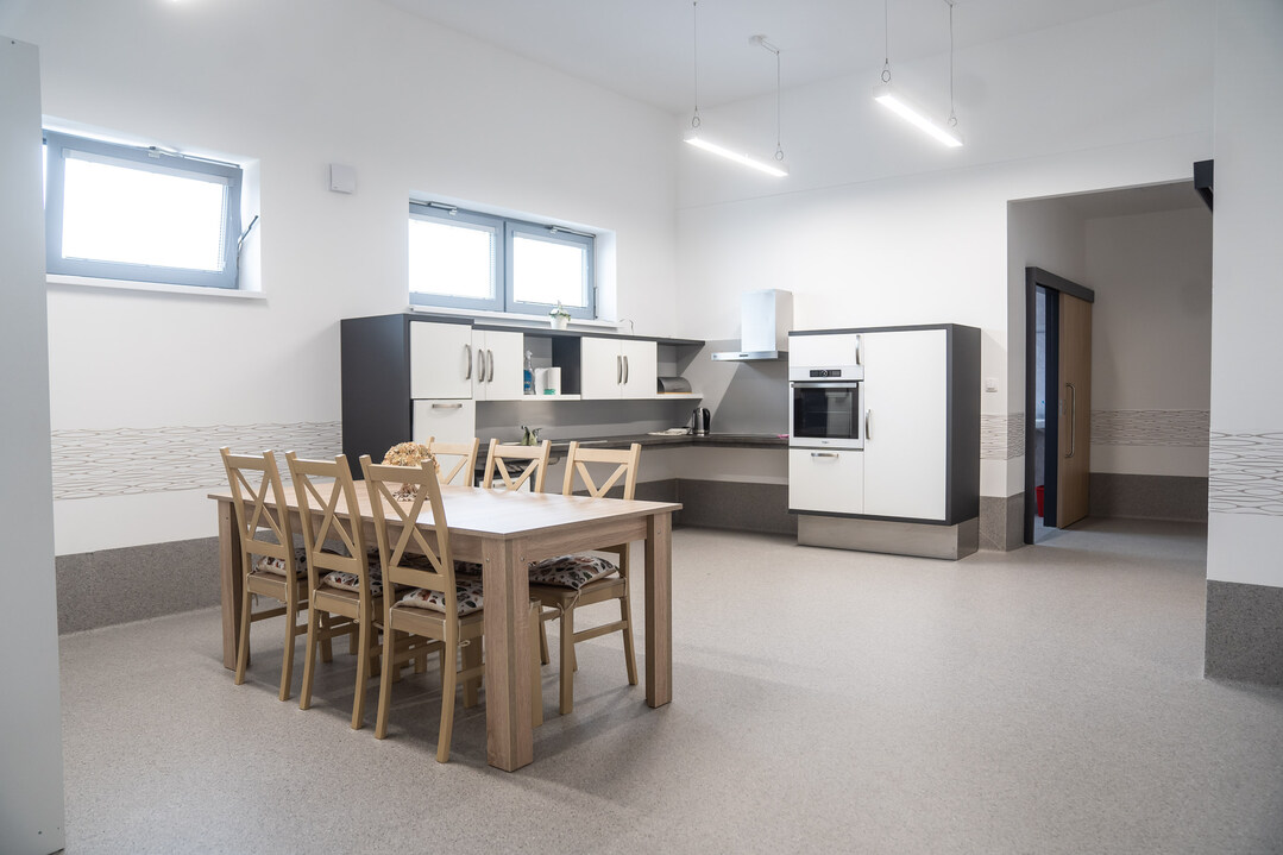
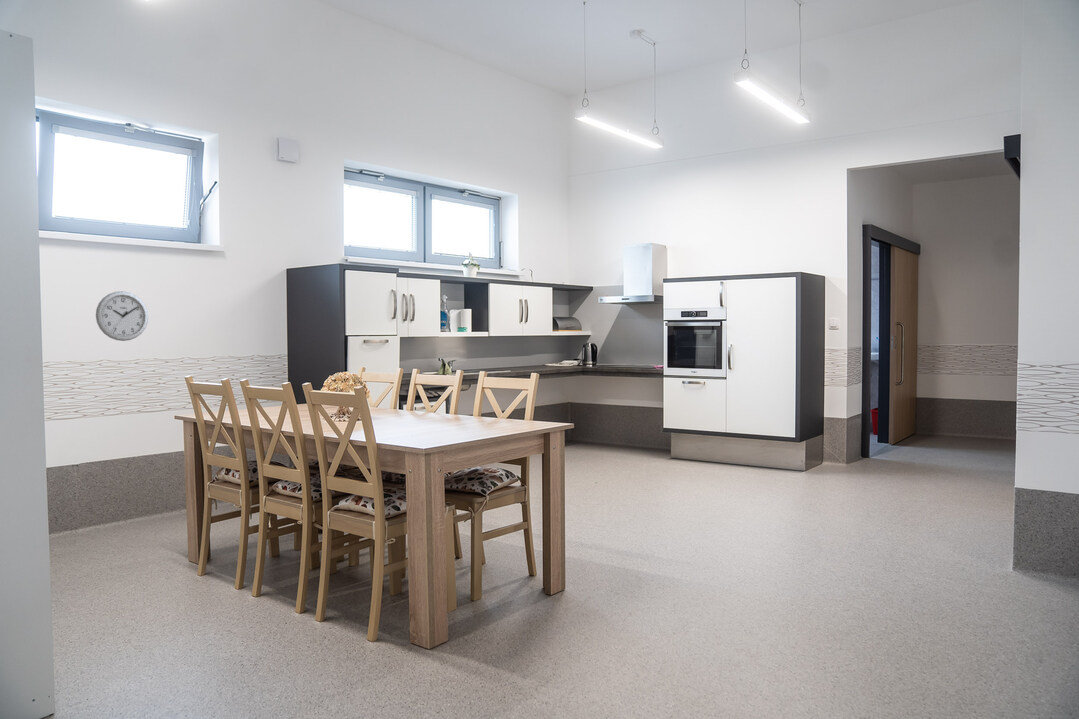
+ wall clock (123, 316)
